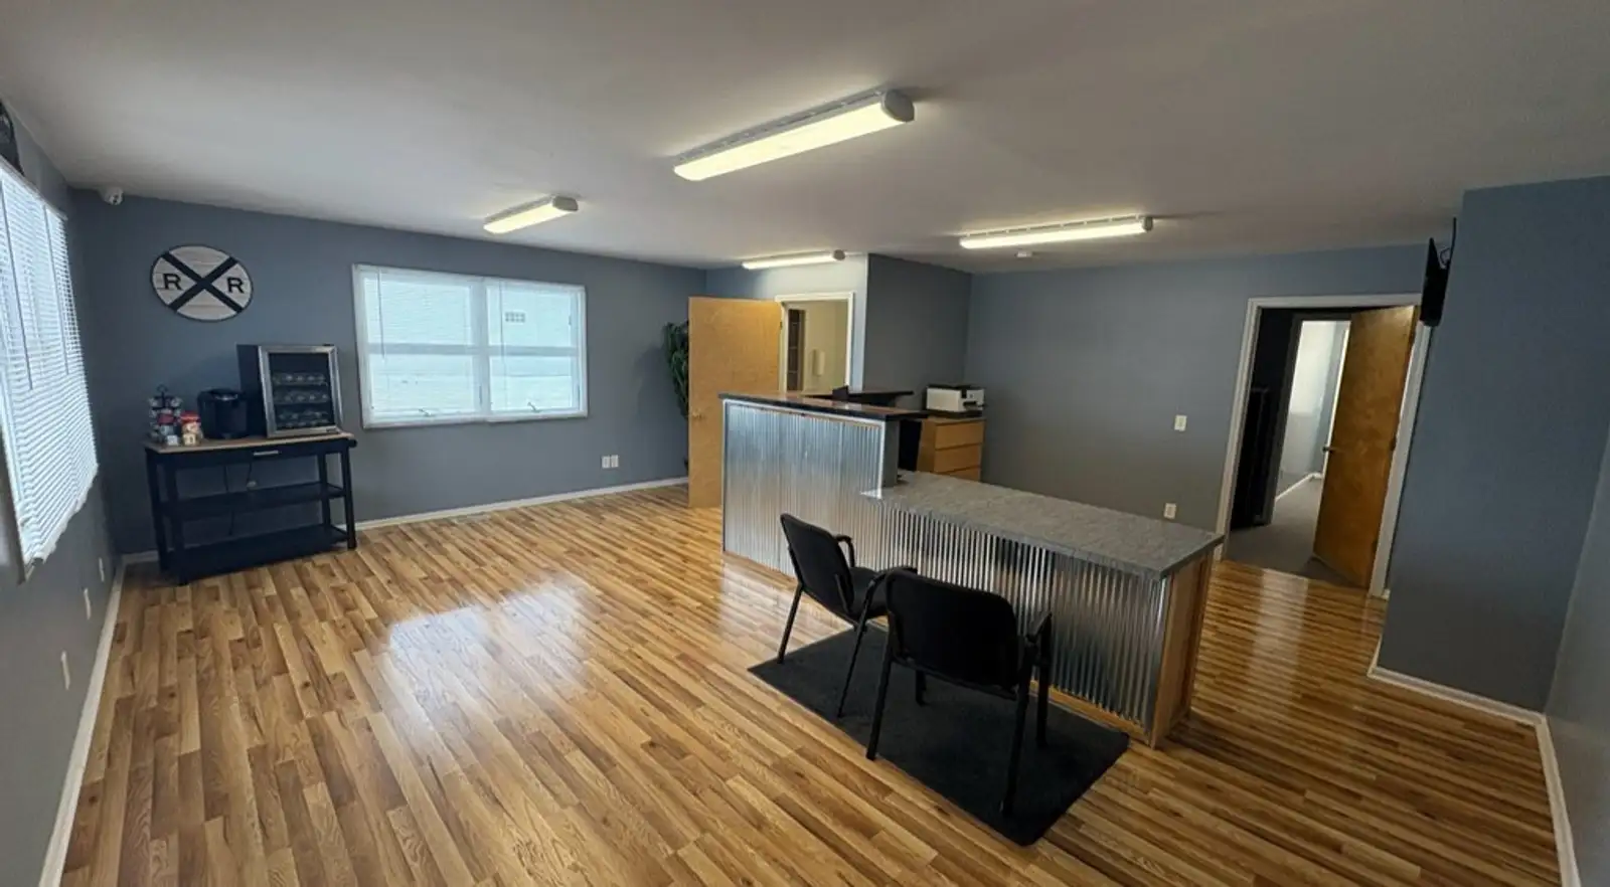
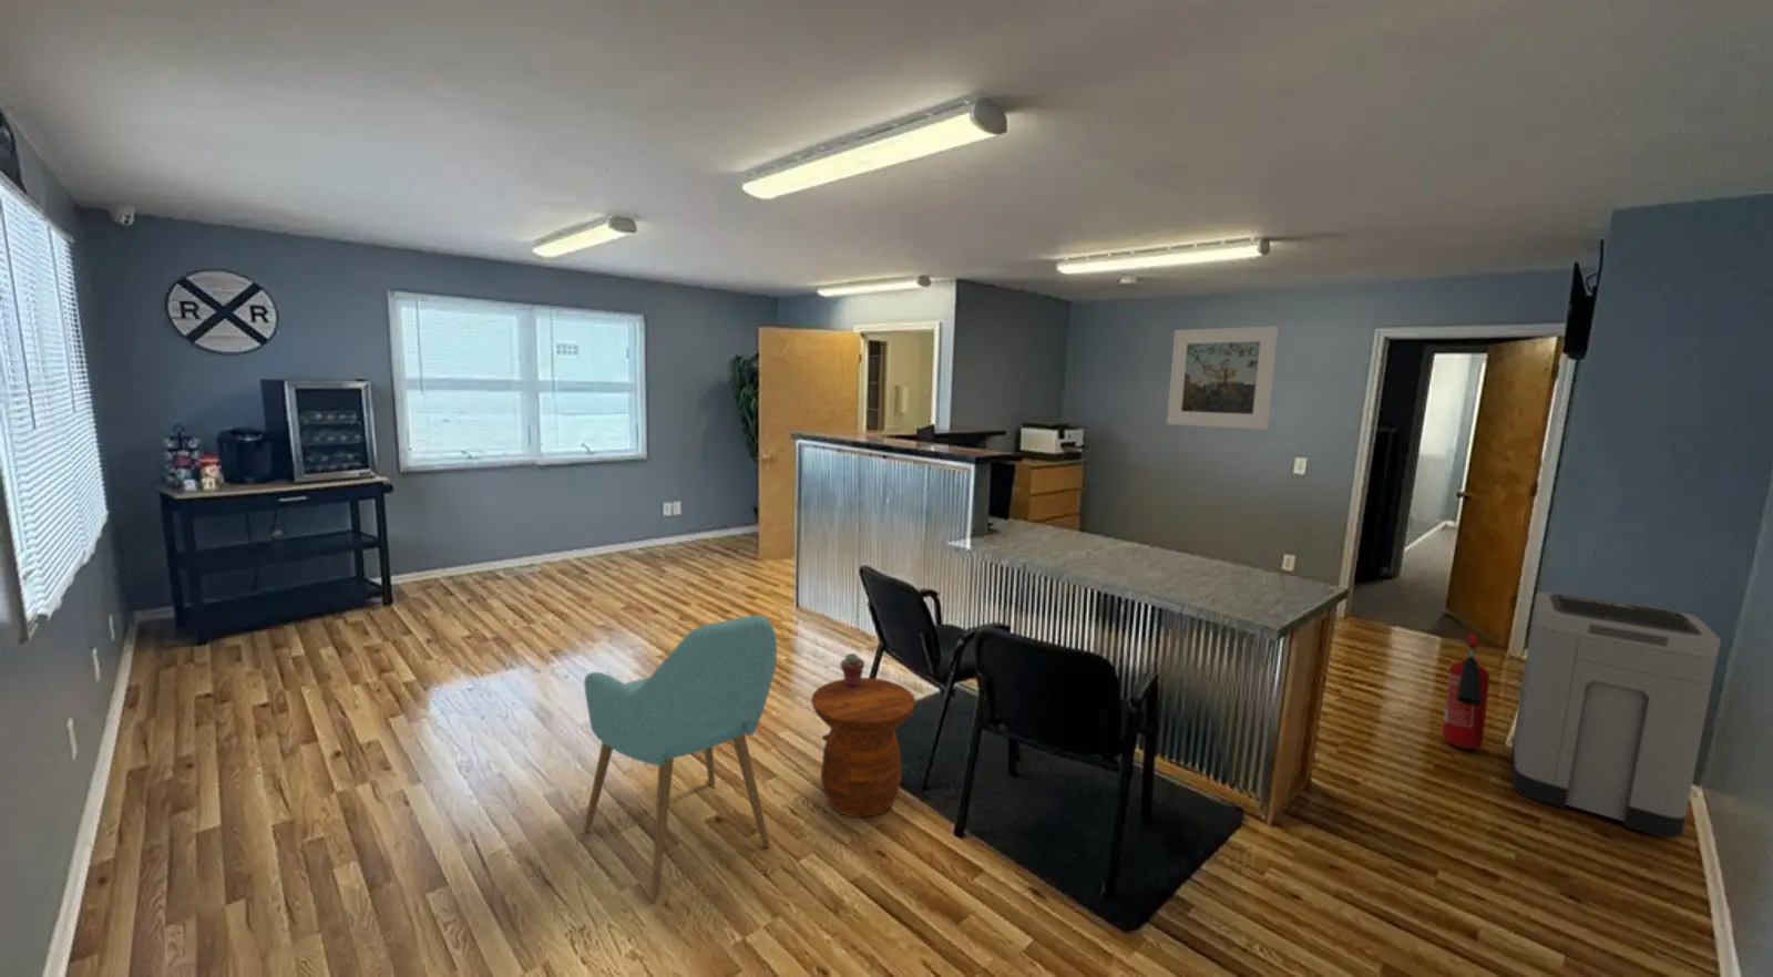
+ potted succulent (852, 667)
+ chair (687, 723)
+ trash can (1602, 705)
+ fire extinguisher (1467, 694)
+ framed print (1219, 378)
+ side table (861, 748)
